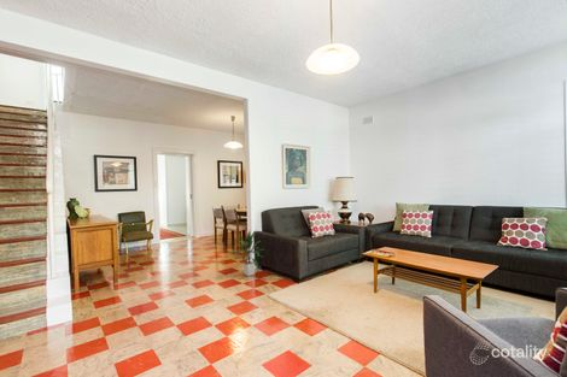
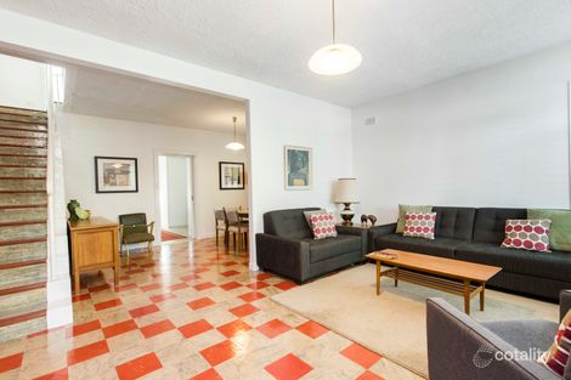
- indoor plant (249, 252)
